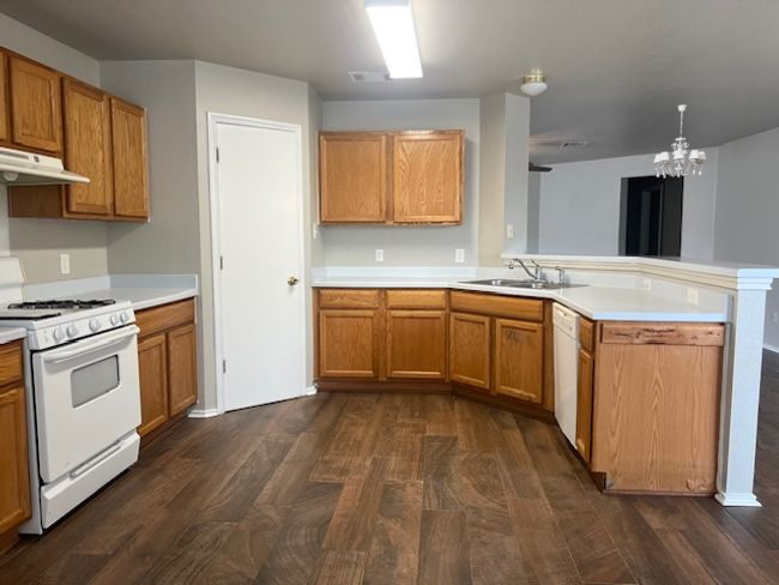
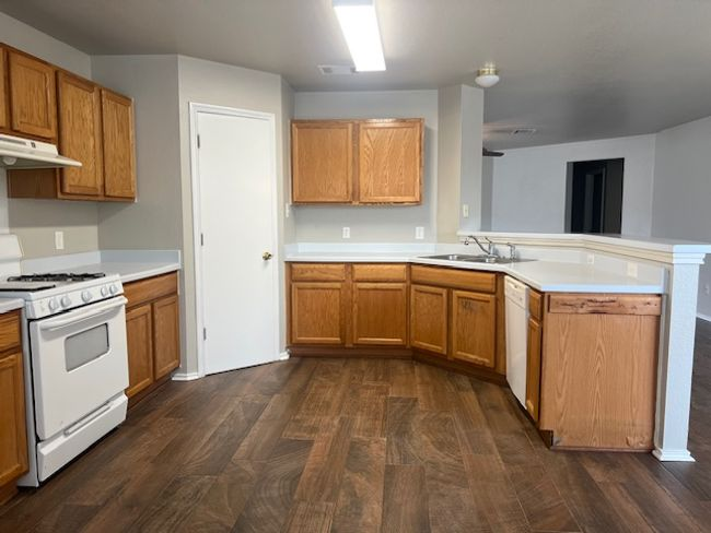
- chandelier (680, 140)
